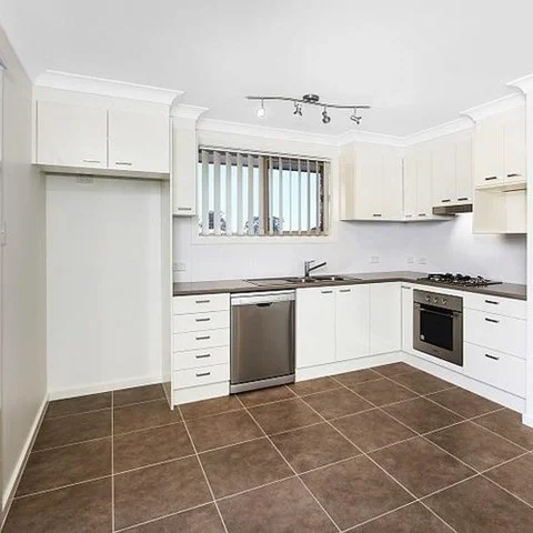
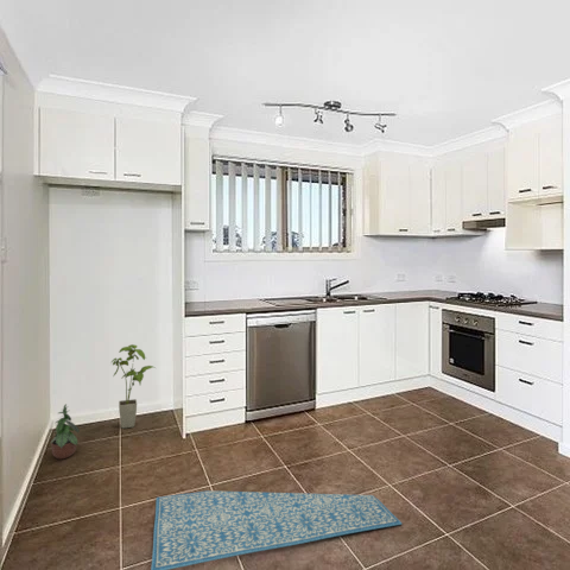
+ potted plant (65, 430)
+ house plant (133, 385)
+ rug (272, 509)
